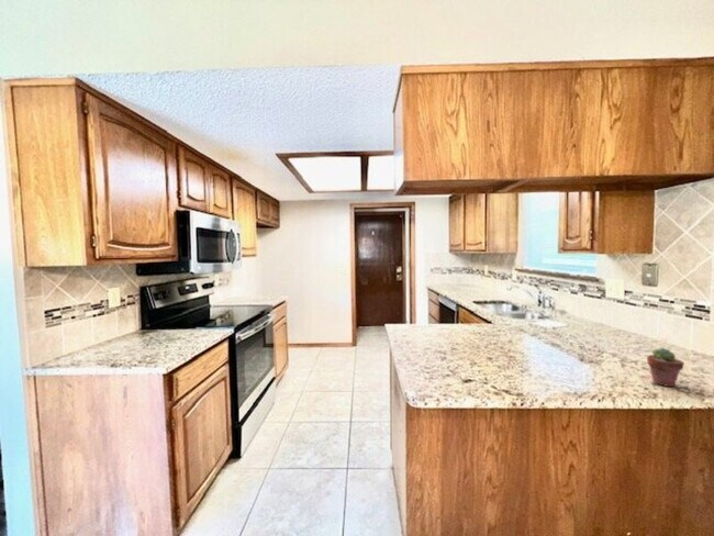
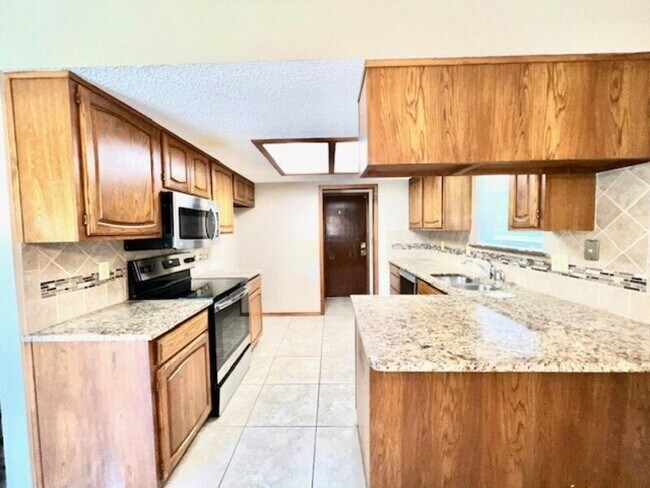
- potted succulent (663, 366)
